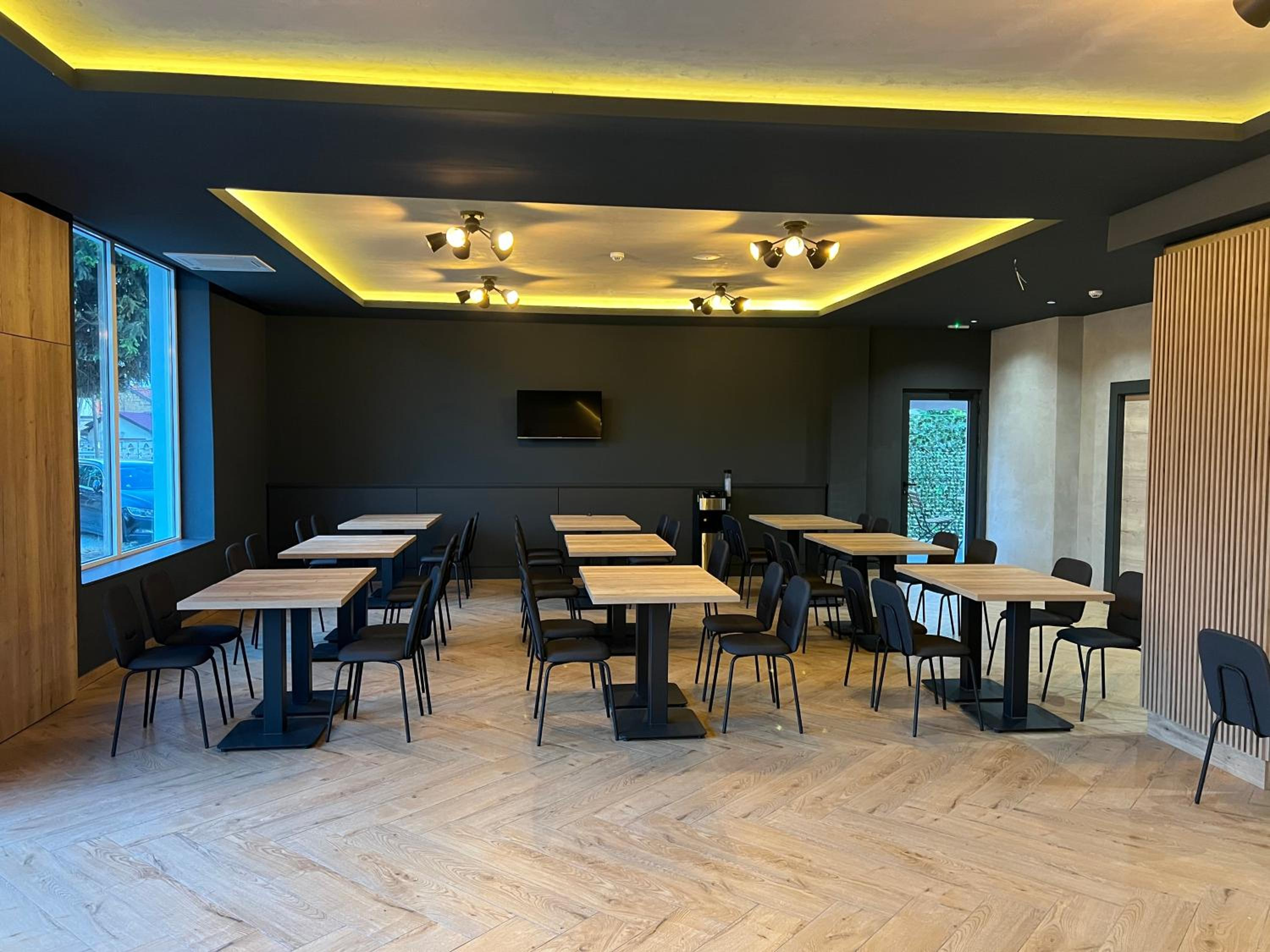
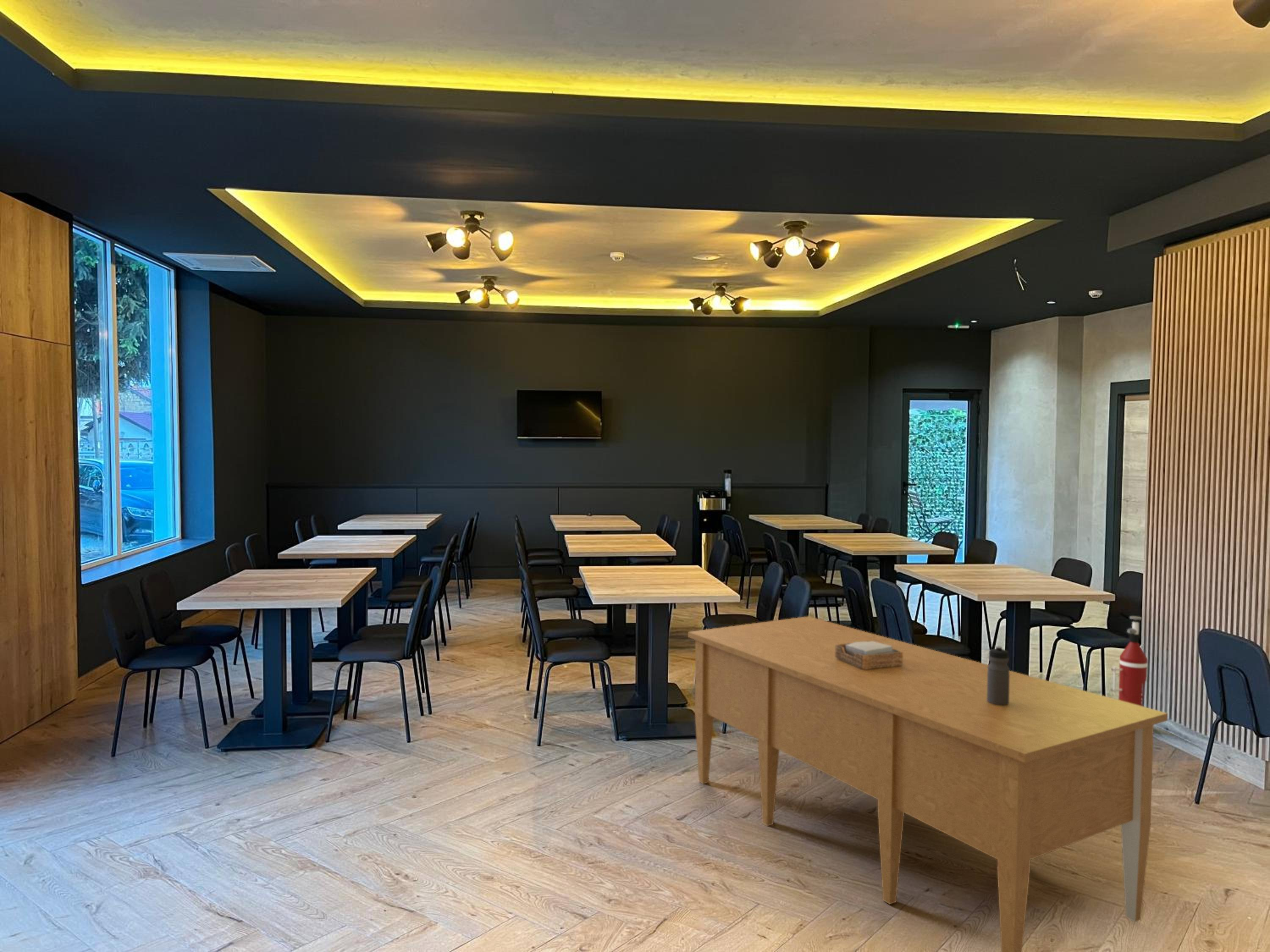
+ fire extinguisher (1128, 672)
+ desk (884, 752)
+ water bottle (998, 674)
+ napkin holder (869, 652)
